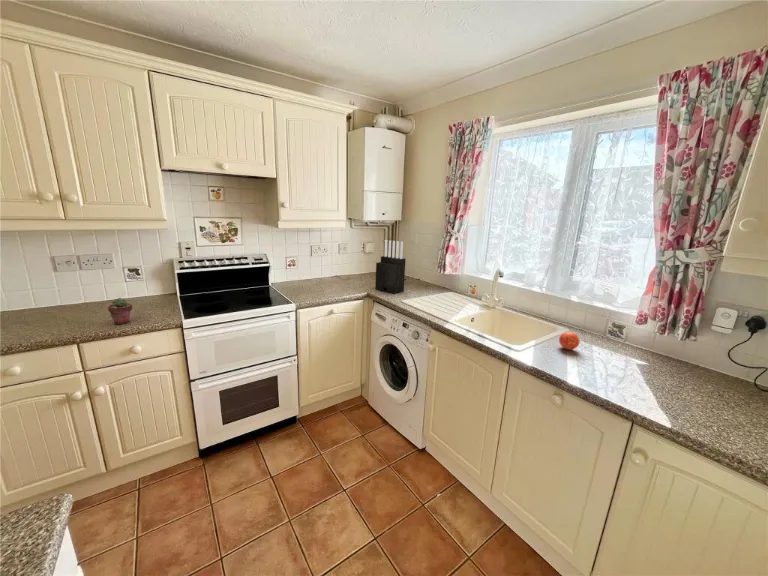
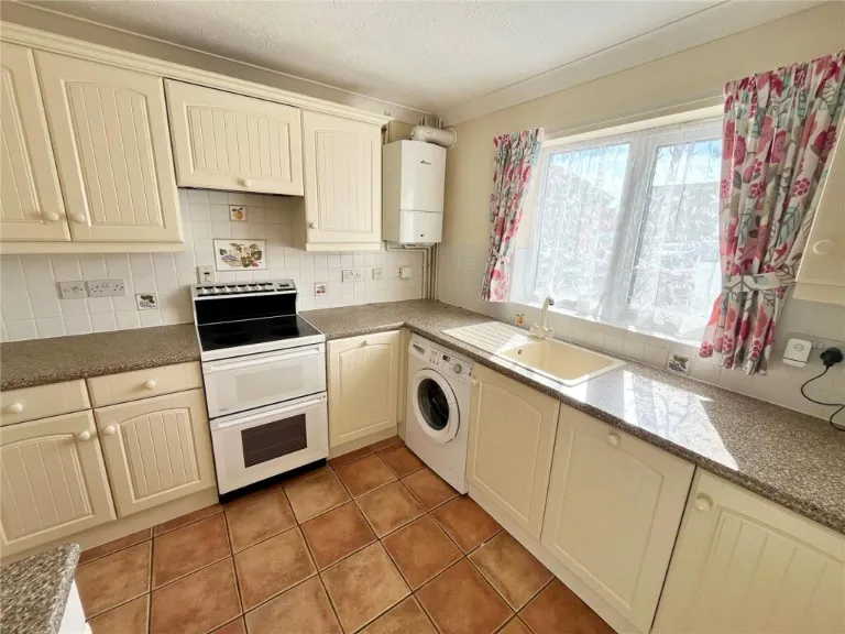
- knife block (389, 266)
- potted succulent (120, 310)
- apple (569, 340)
